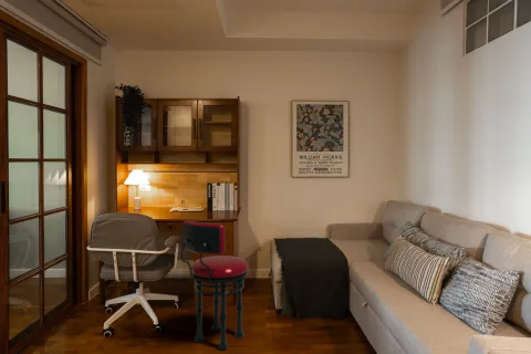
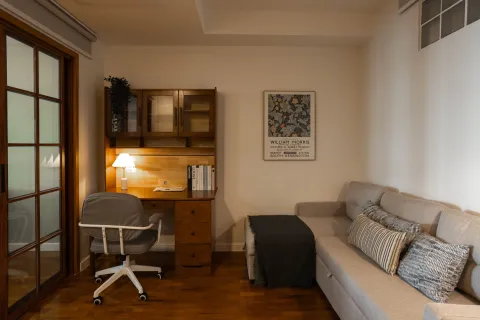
- stool (215, 280)
